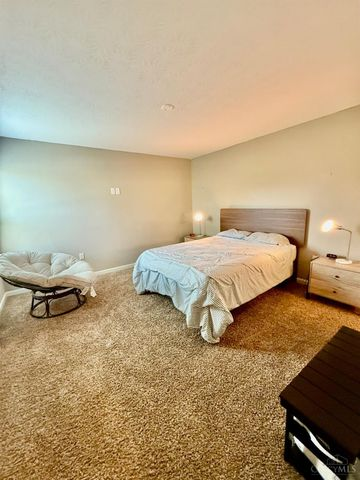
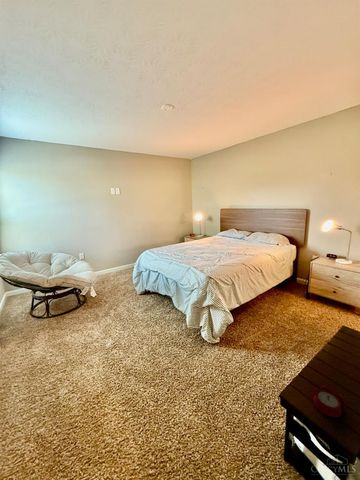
+ alarm clock (329, 399)
